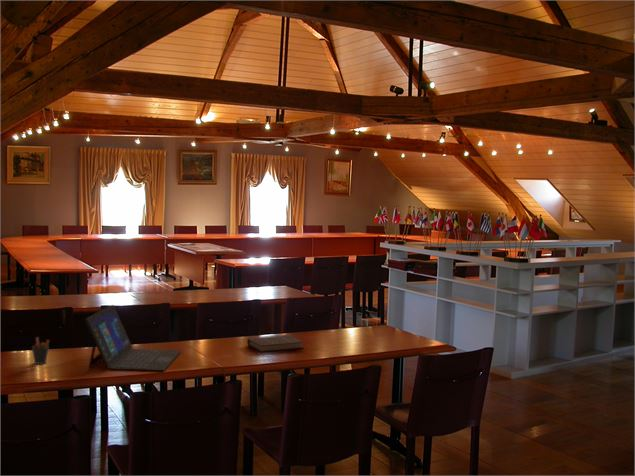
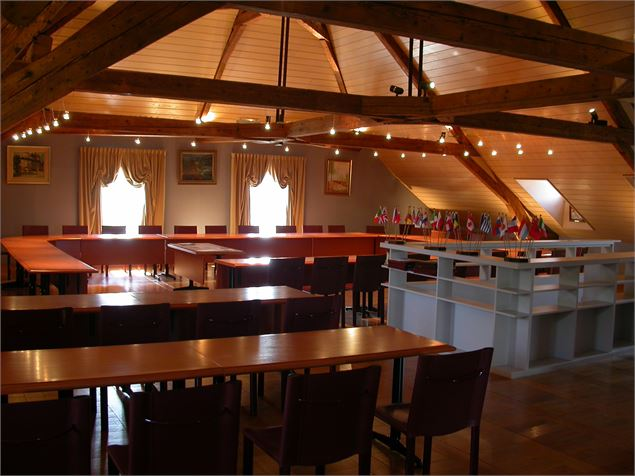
- laptop (128, 338)
- pen holder (40, 350)
- book (275, 343)
